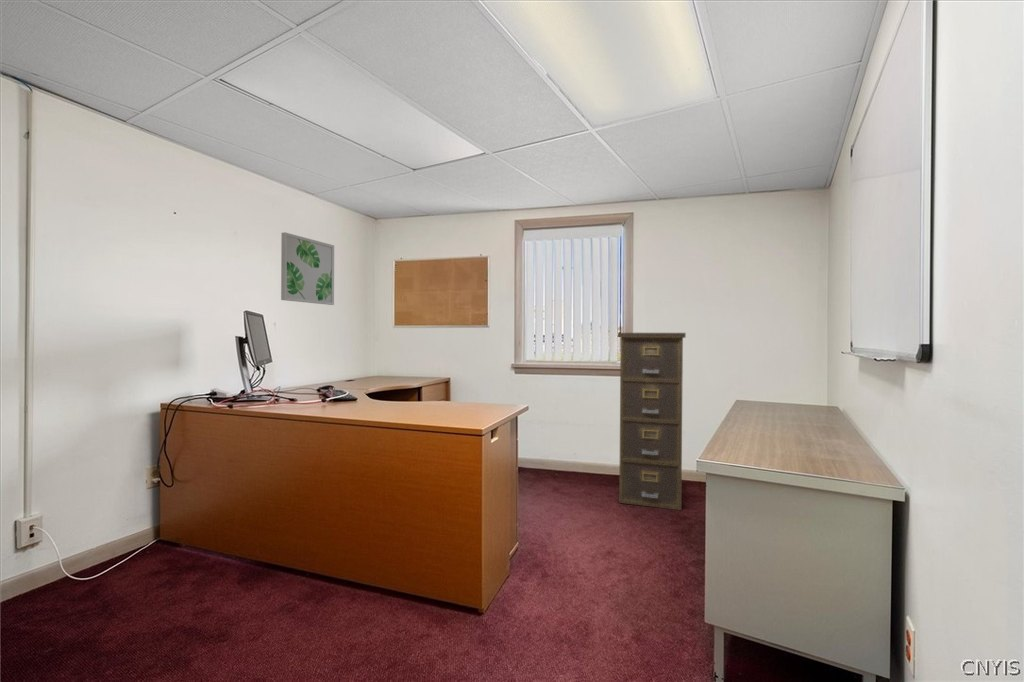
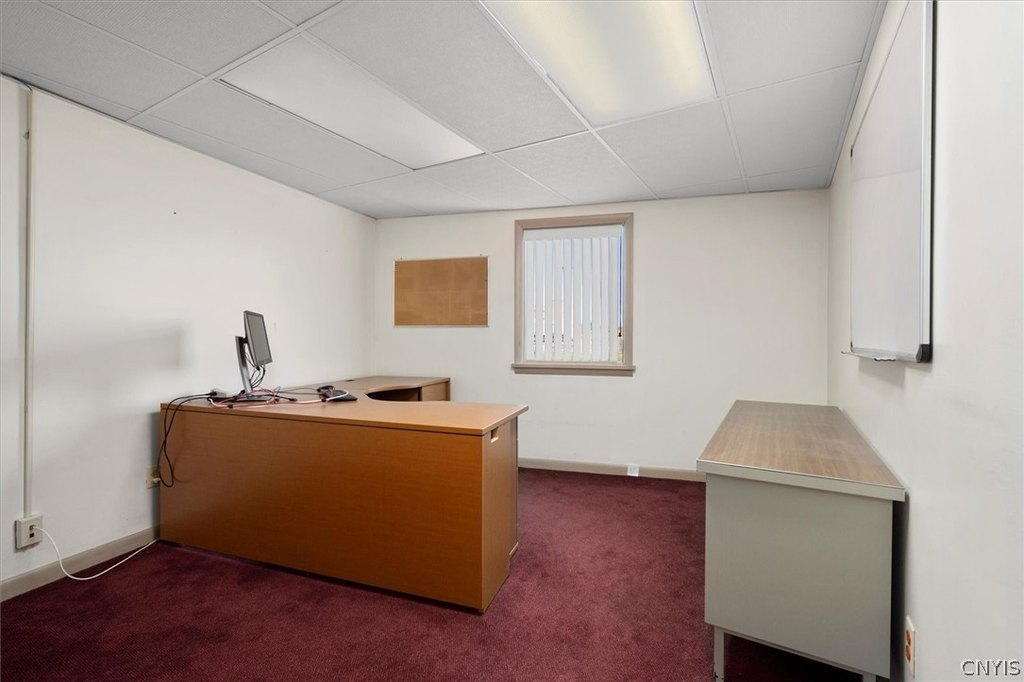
- filing cabinet (651, 412)
- wall art (309, 271)
